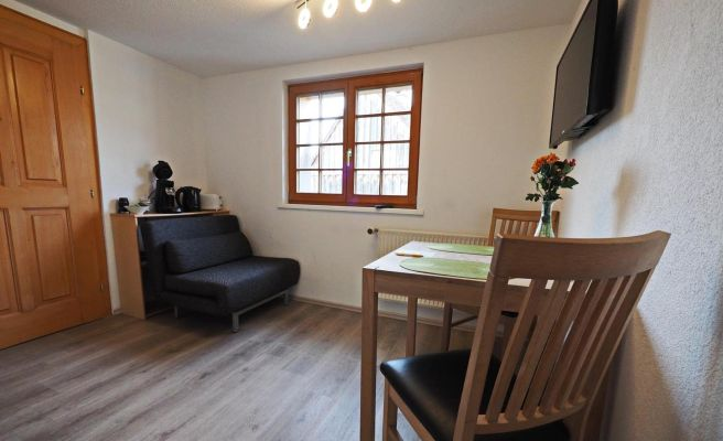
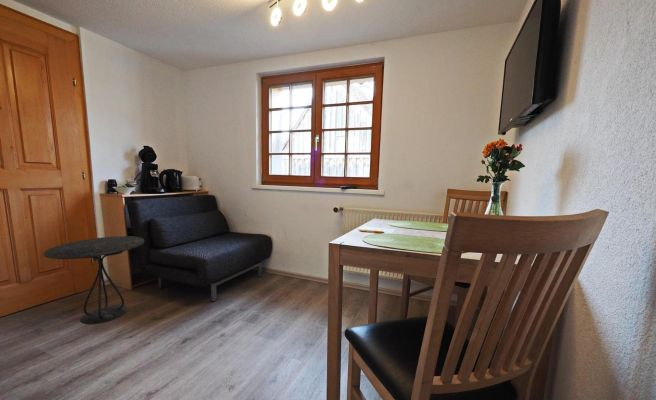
+ side table (102, 280)
